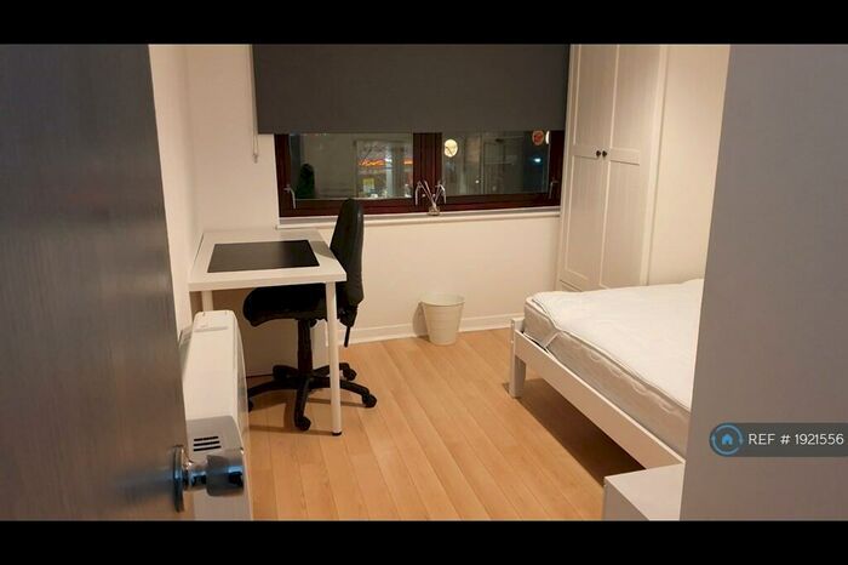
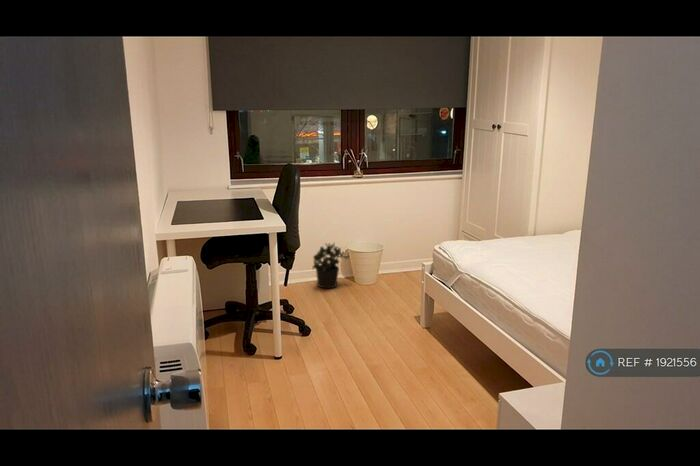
+ potted plant (329, 264)
